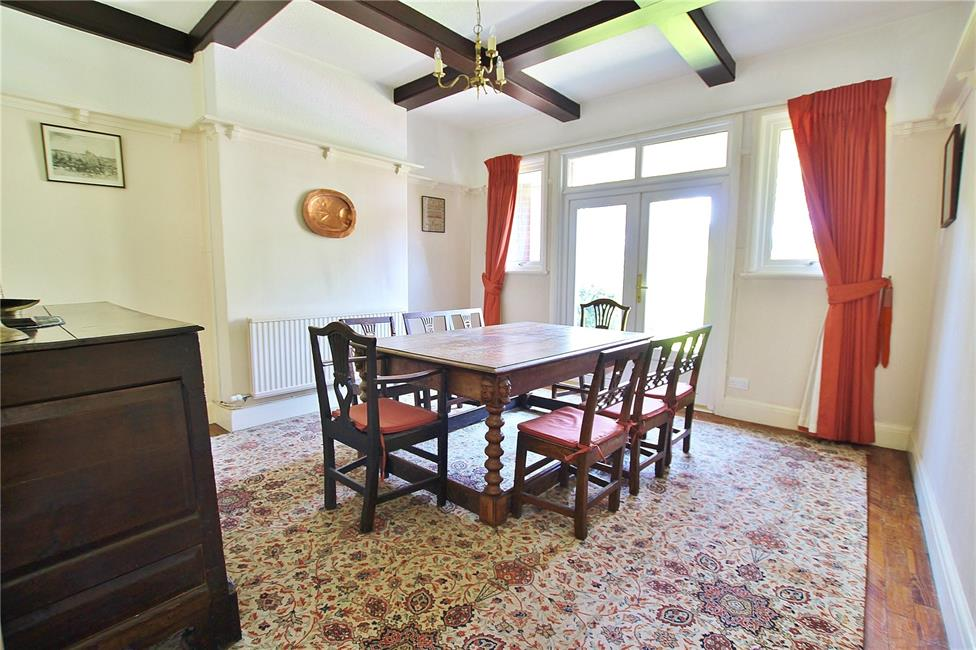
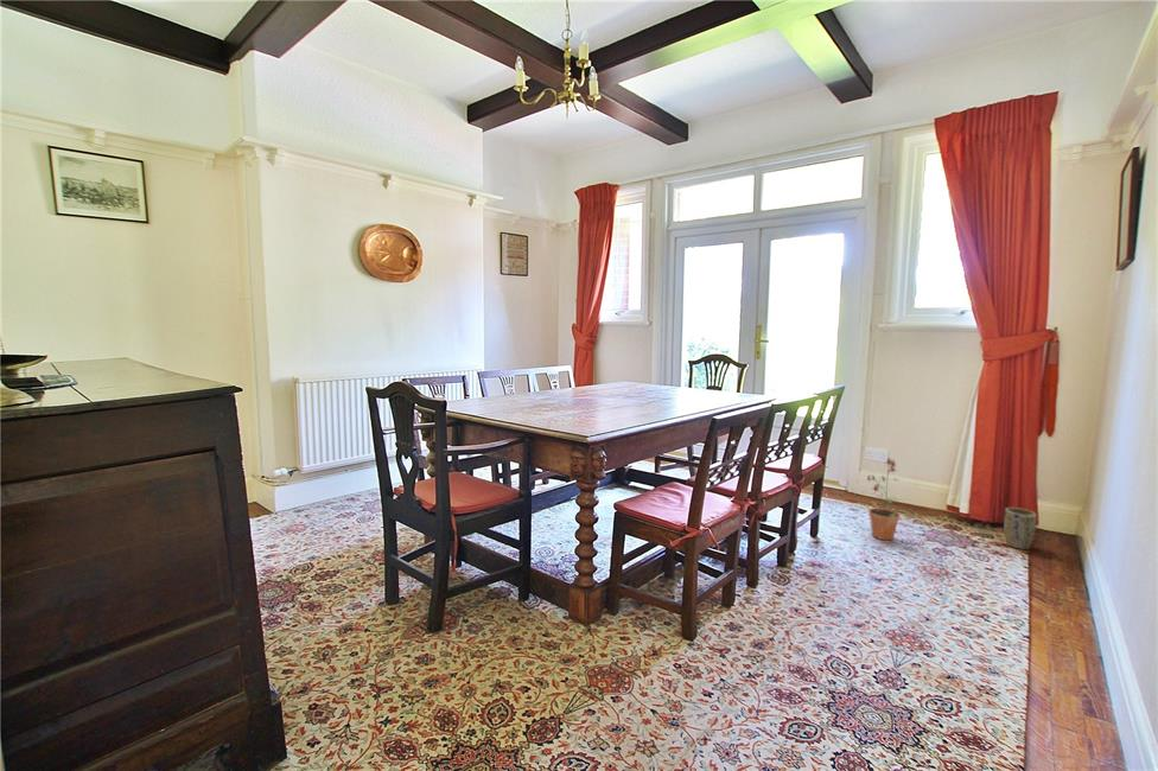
+ potted plant (882, 496)
+ plant pot (1018, 528)
